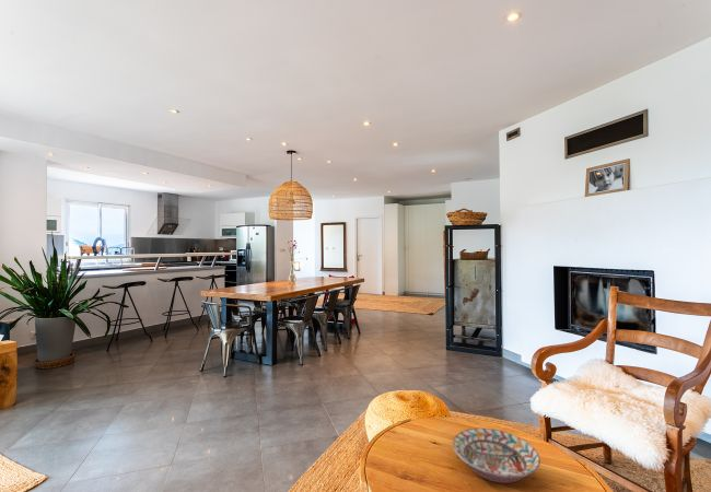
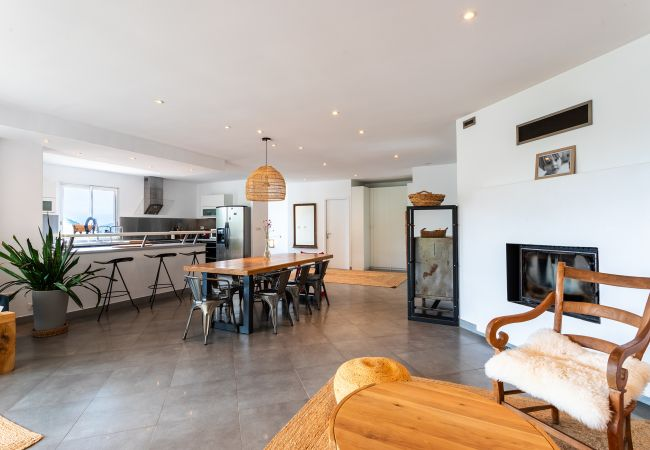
- decorative bowl (494, 459)
